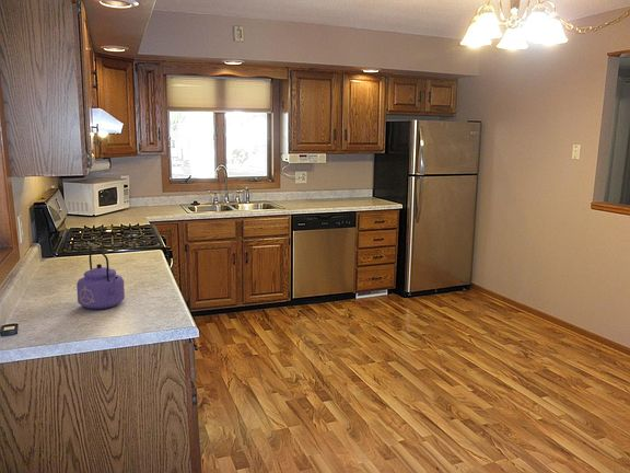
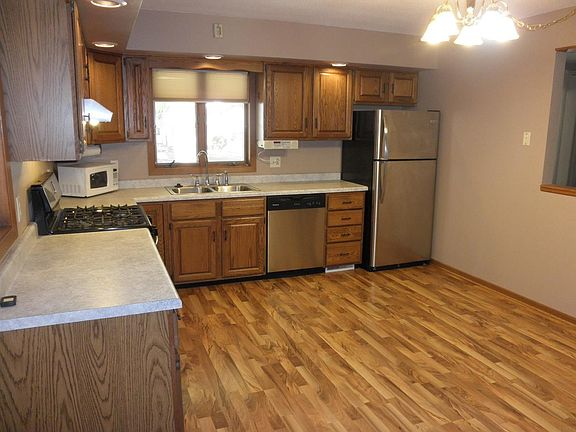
- kettle (103, 279)
